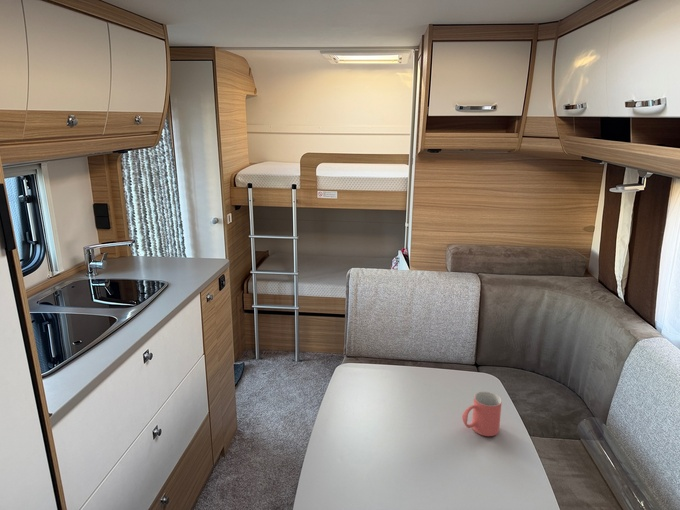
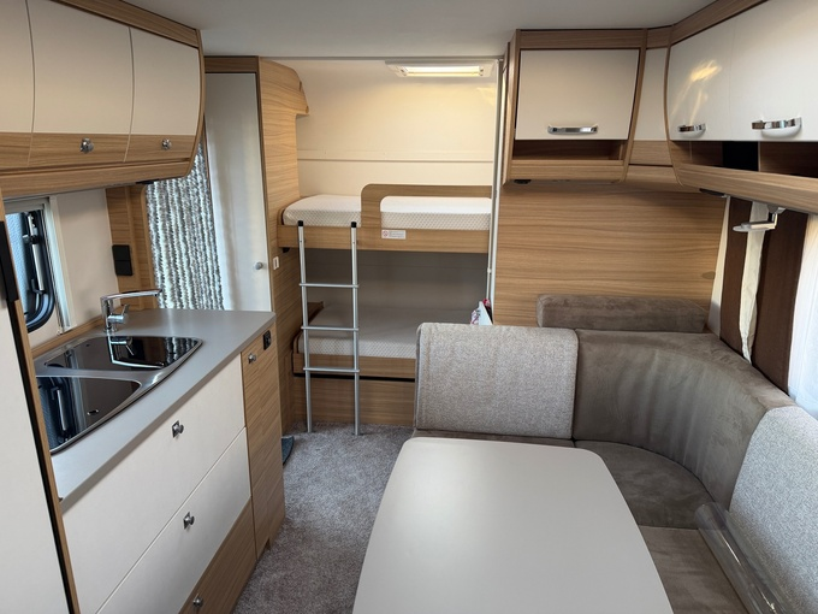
- mug (480, 415)
